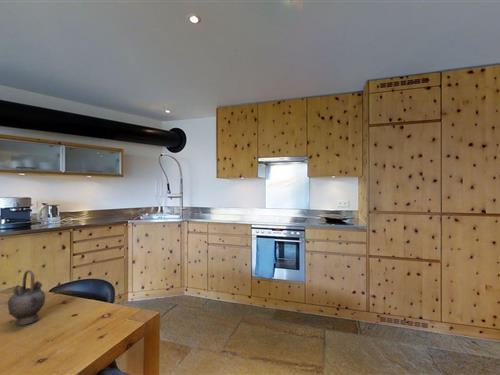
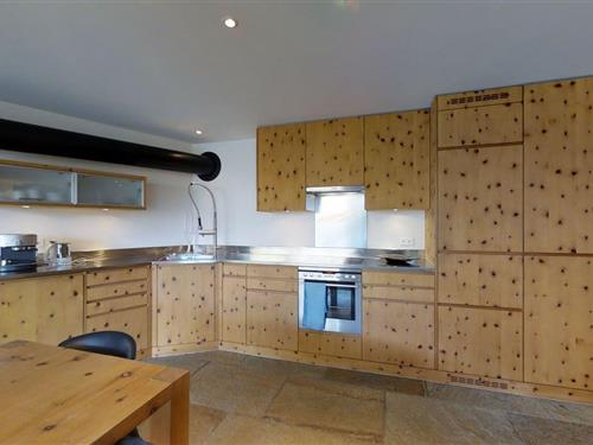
- teapot (28, 296)
